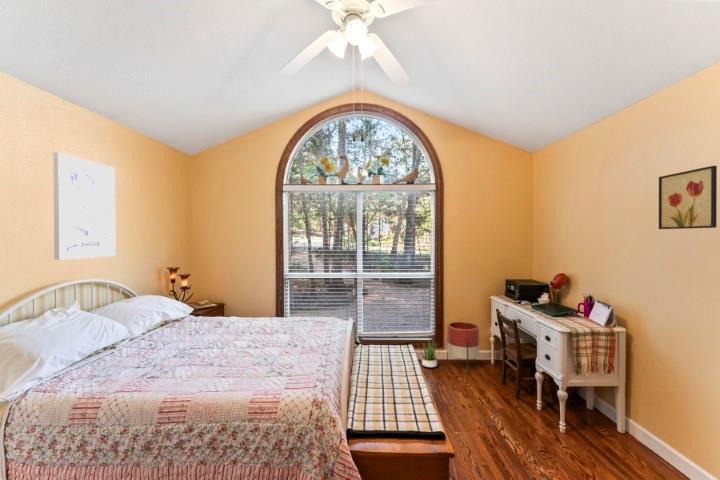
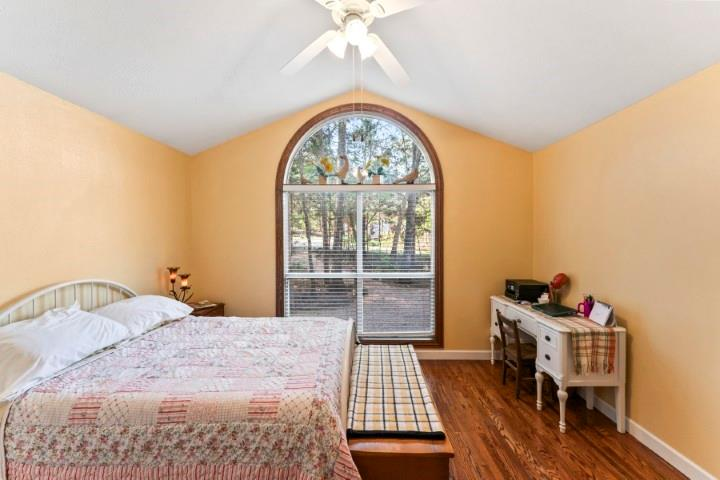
- planter (463, 346)
- potted plant (429, 353)
- wall art (686, 200)
- wall art (87, 209)
